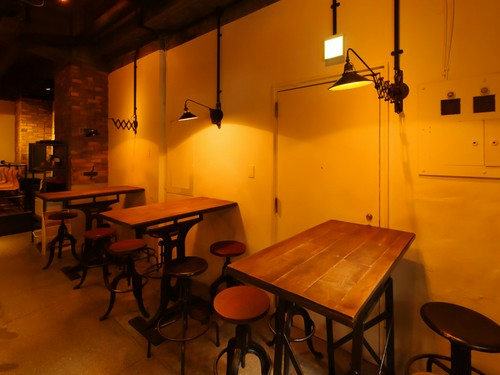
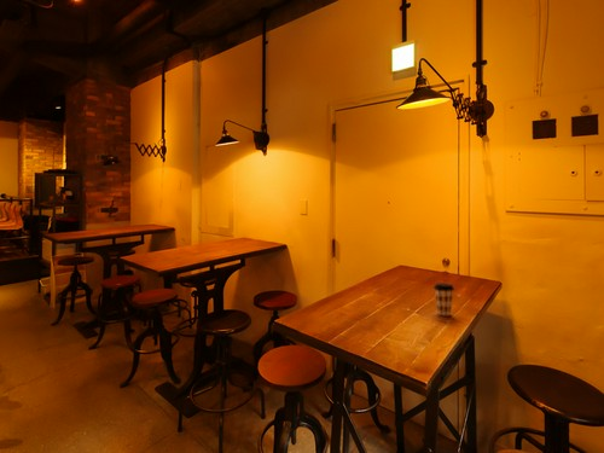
+ coffee cup (443, 298)
